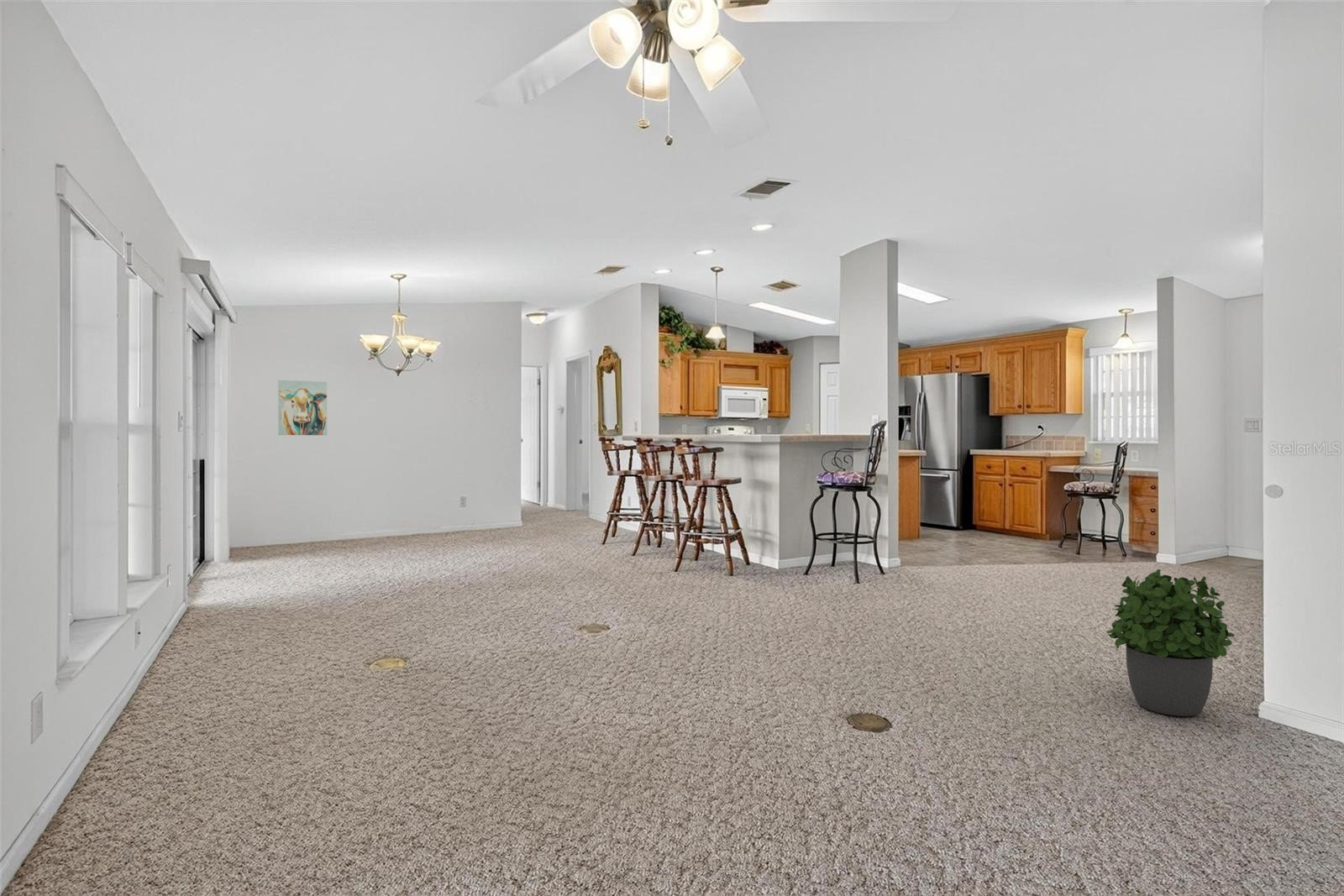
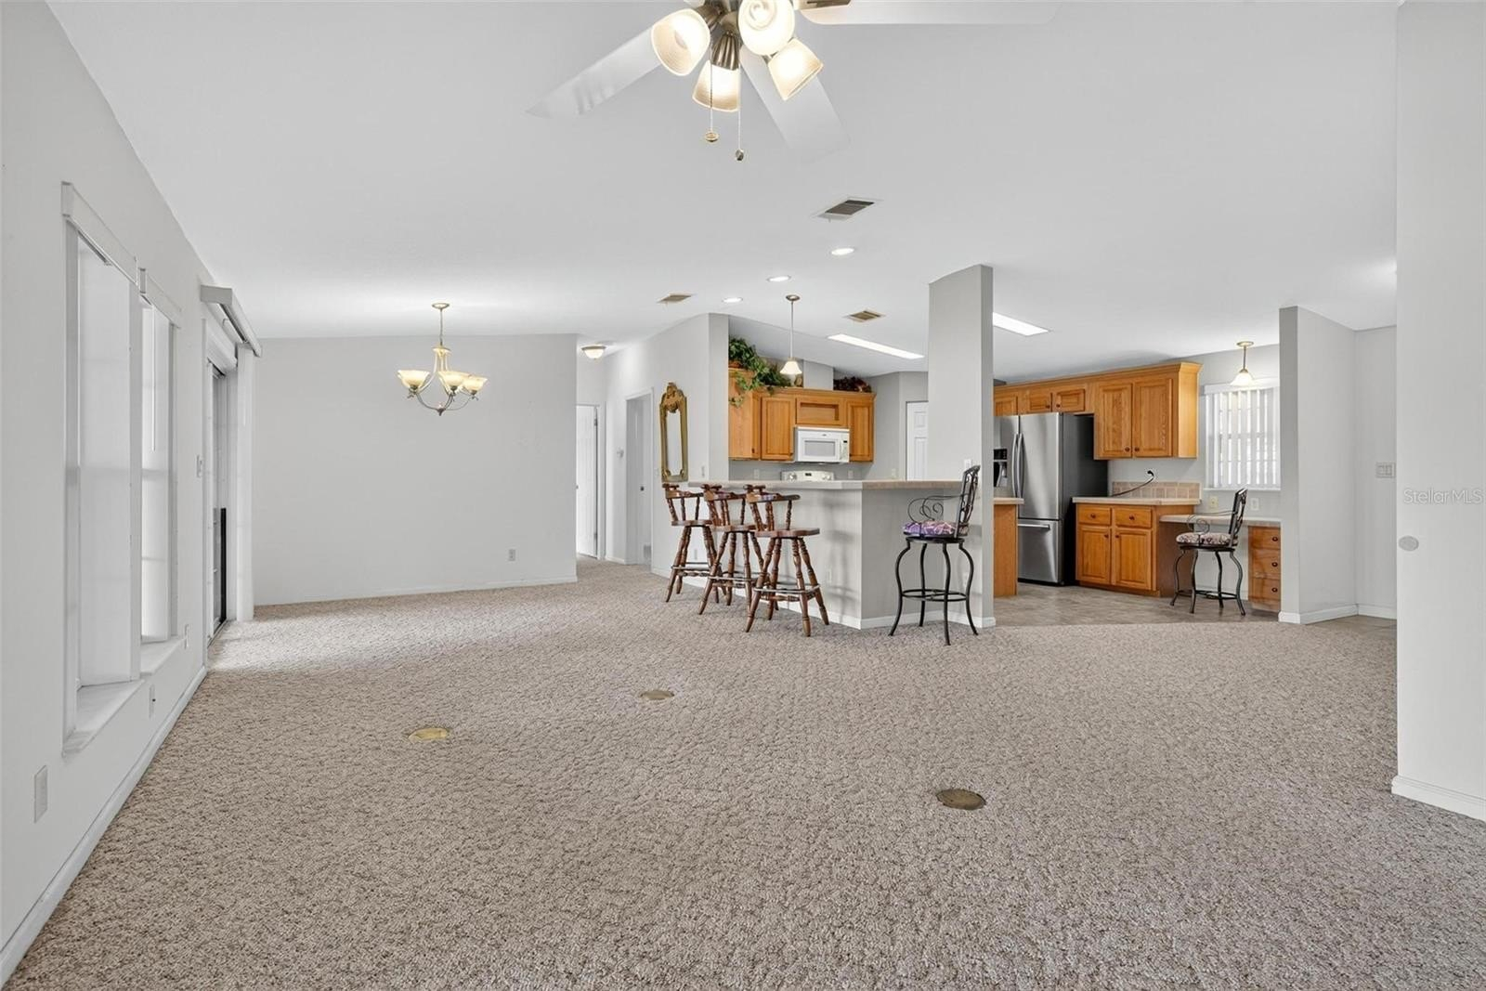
- potted plant (1168, 638)
- wall art (302, 408)
